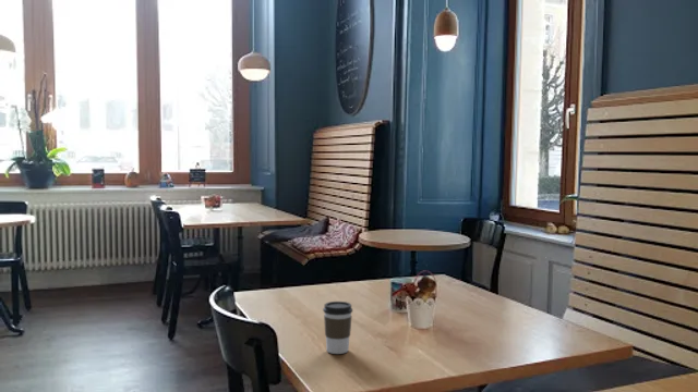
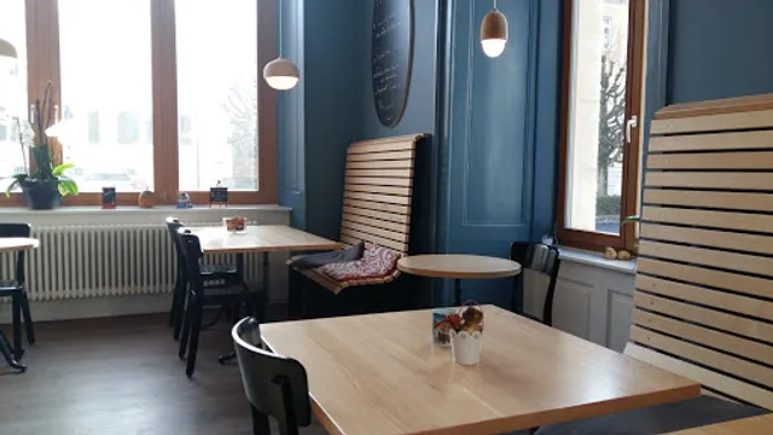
- coffee cup (337, 327)
